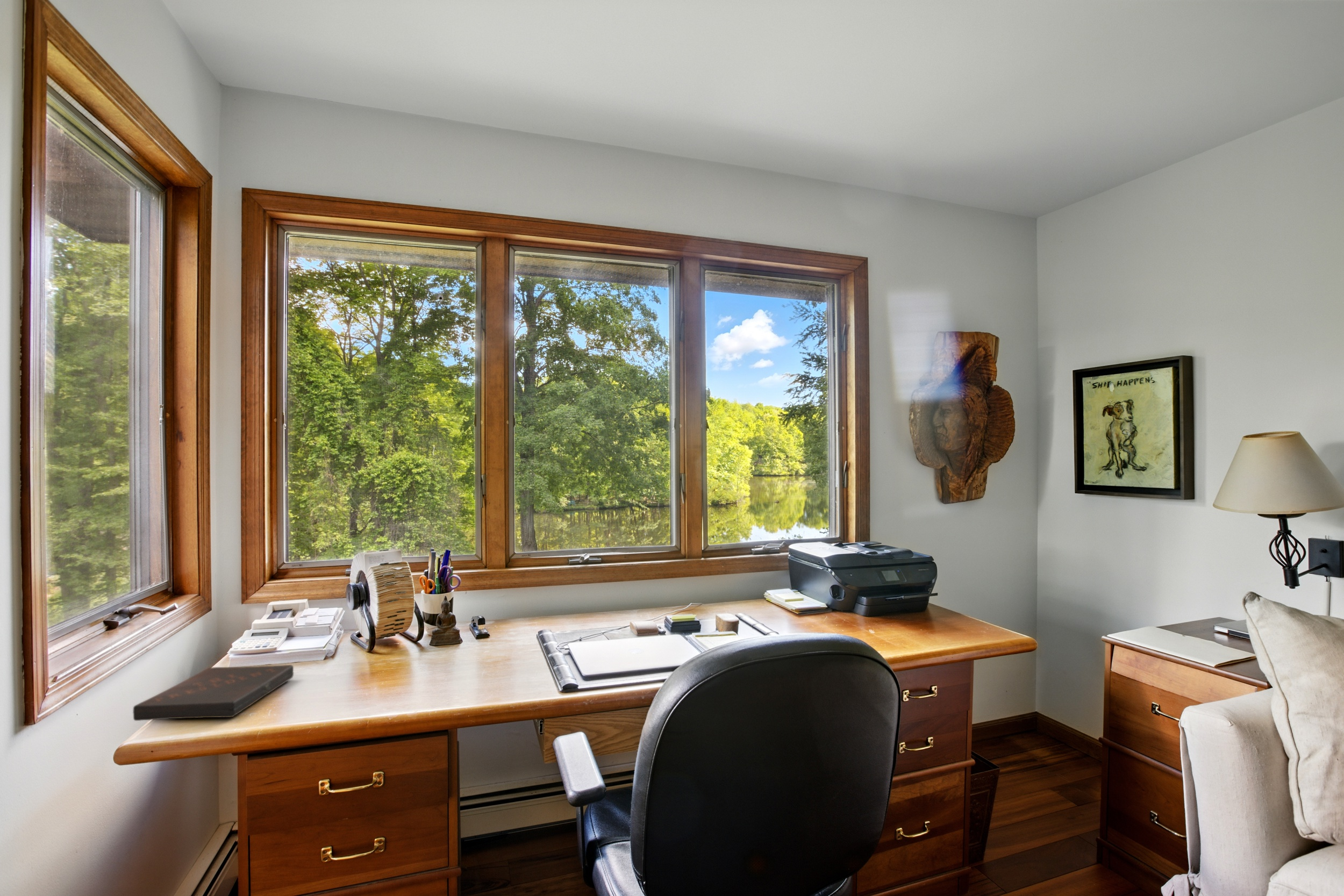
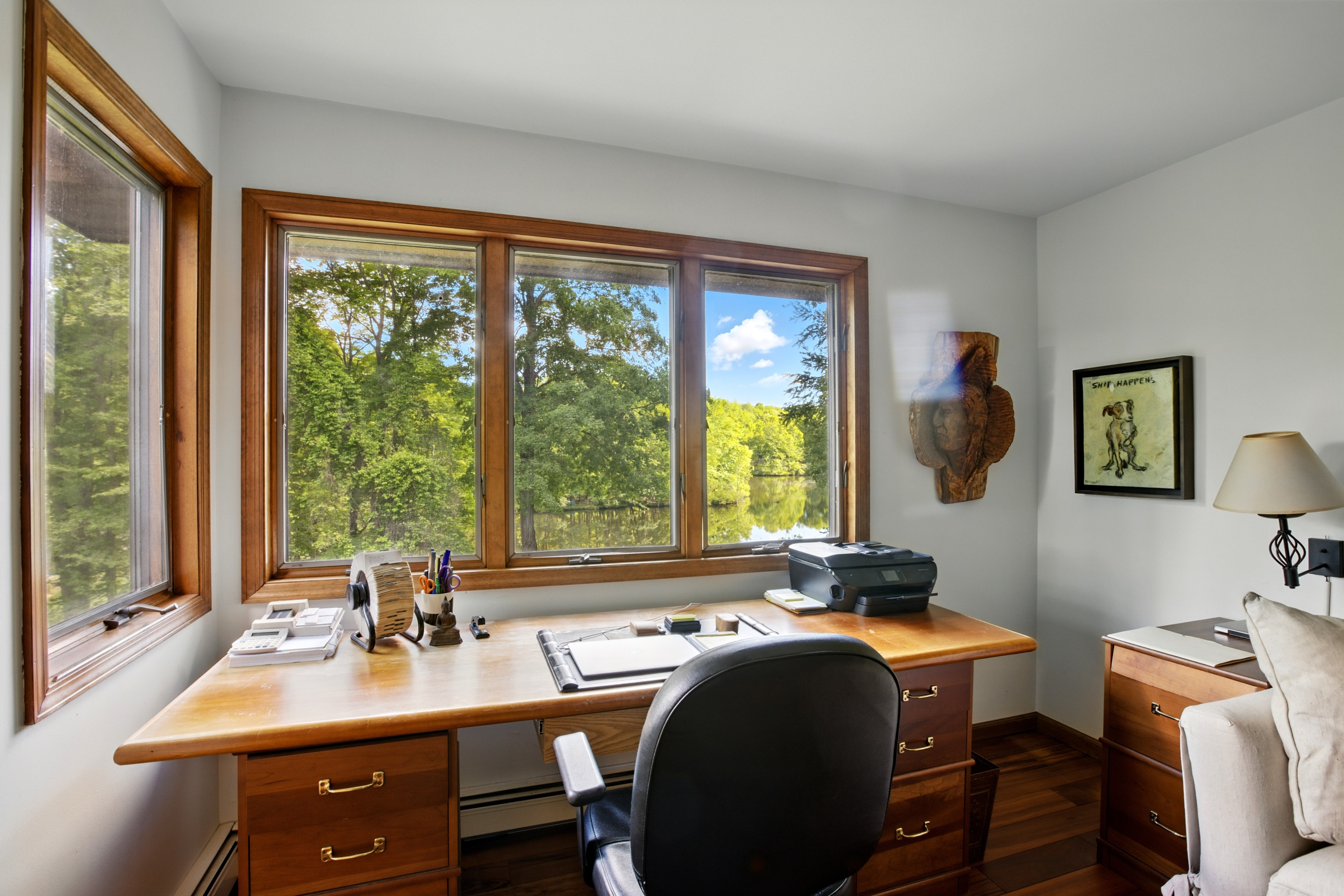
- book (219, 690)
